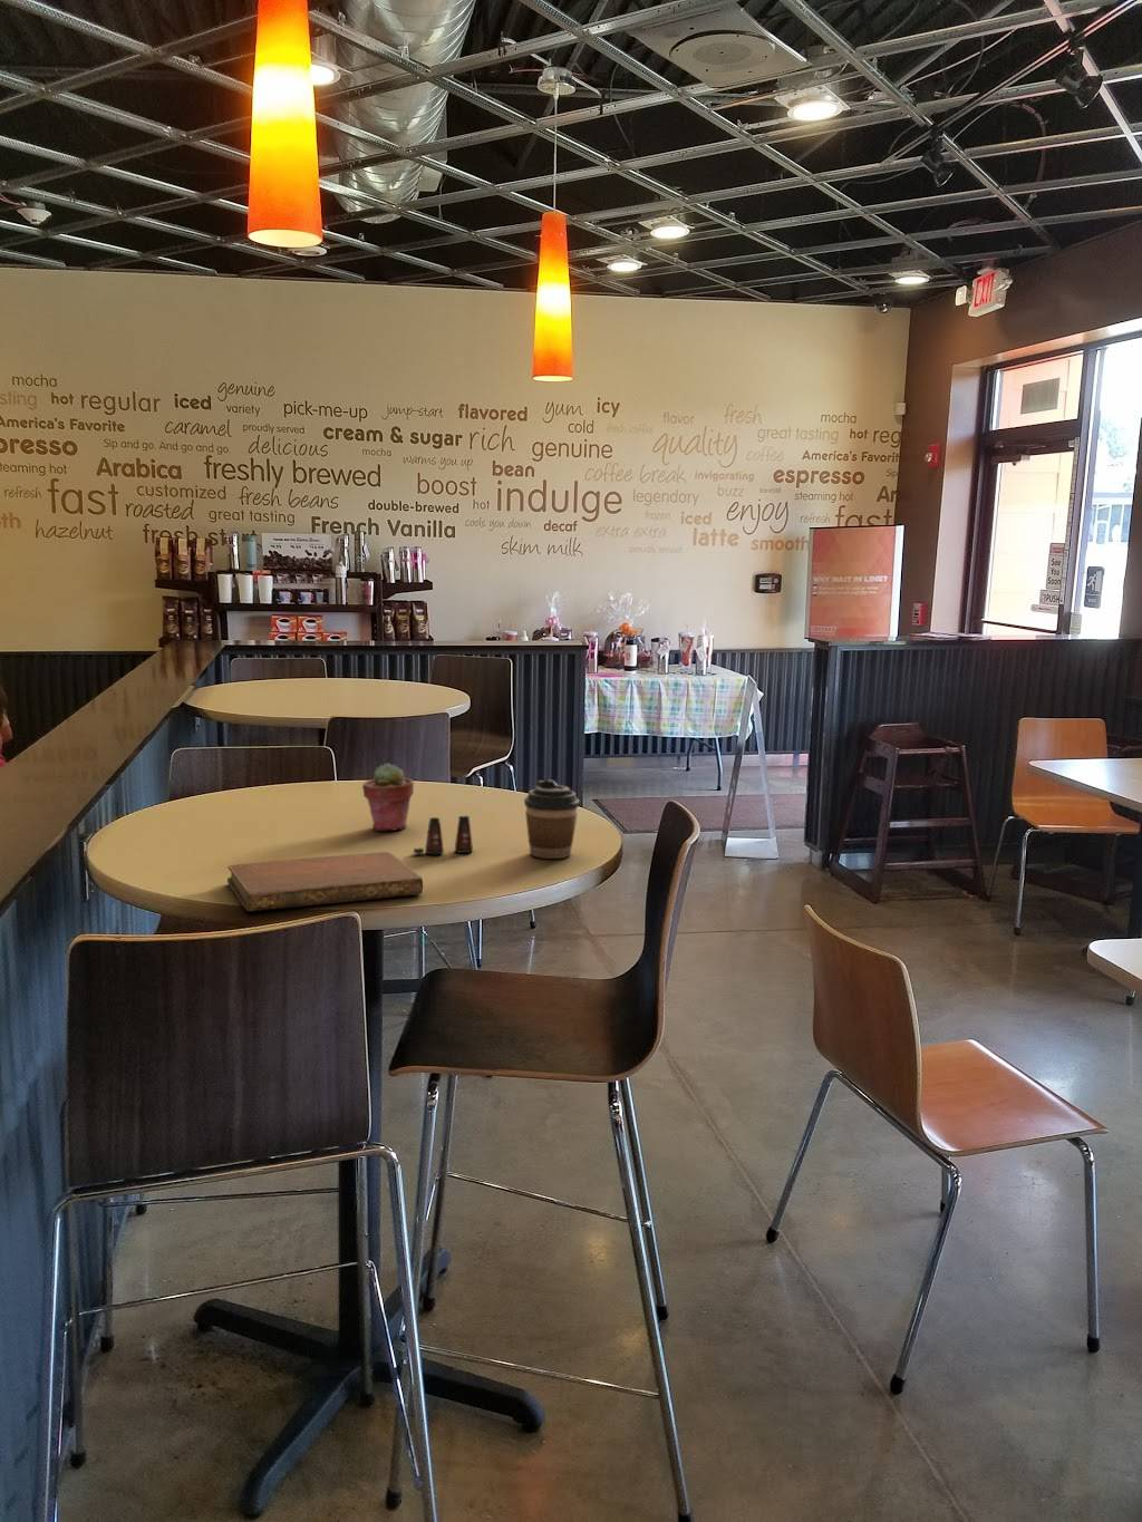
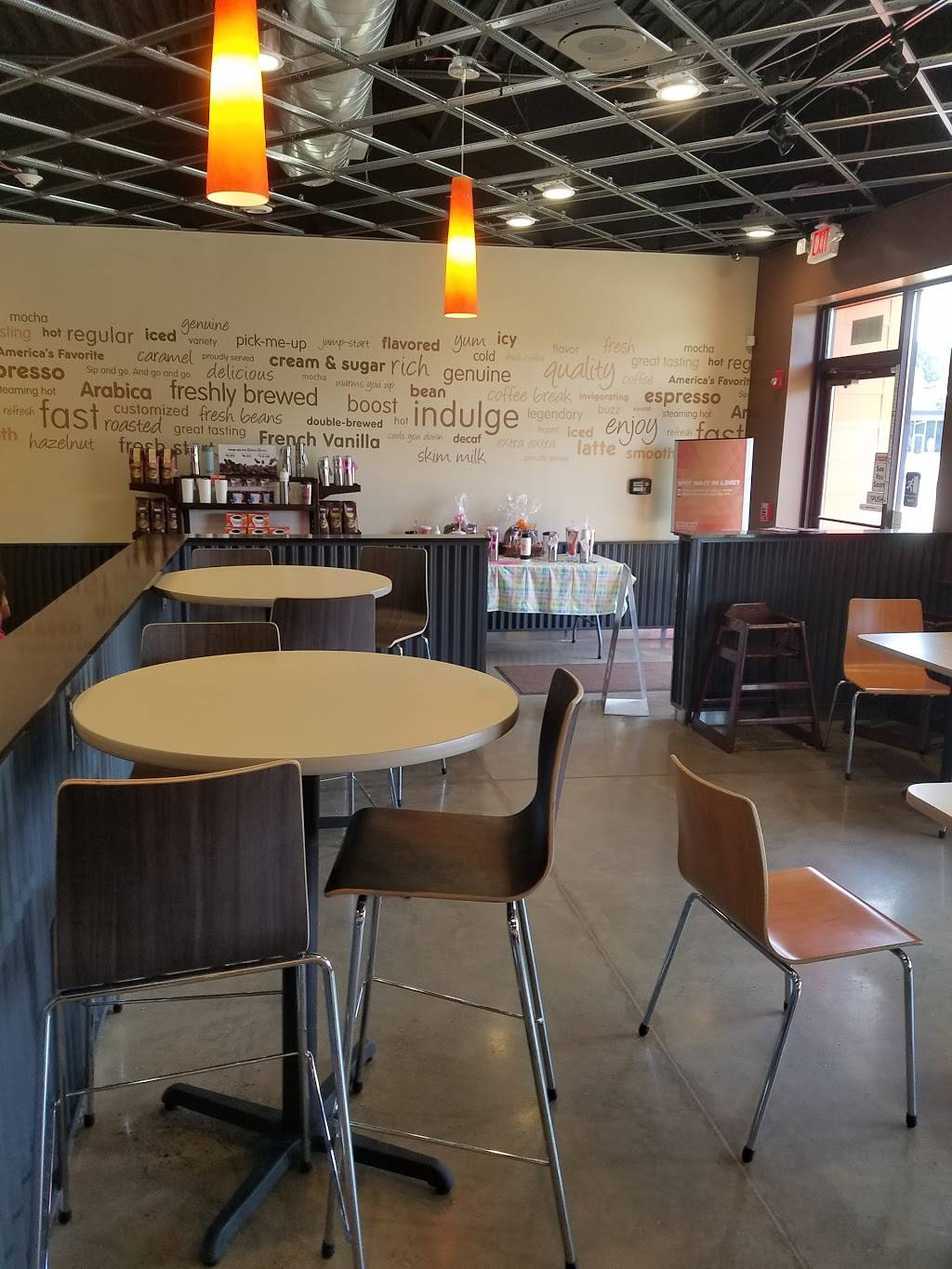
- notebook (324, 879)
- coffee cup (551, 818)
- salt shaker (440, 834)
- potted succulent (389, 795)
